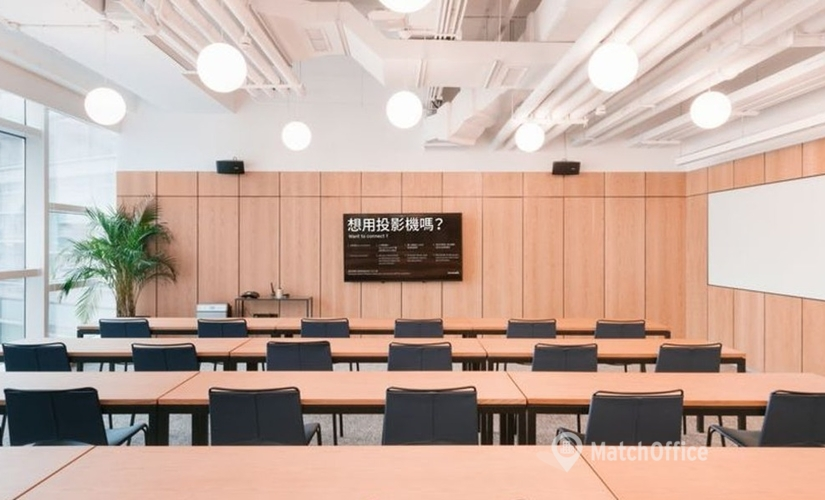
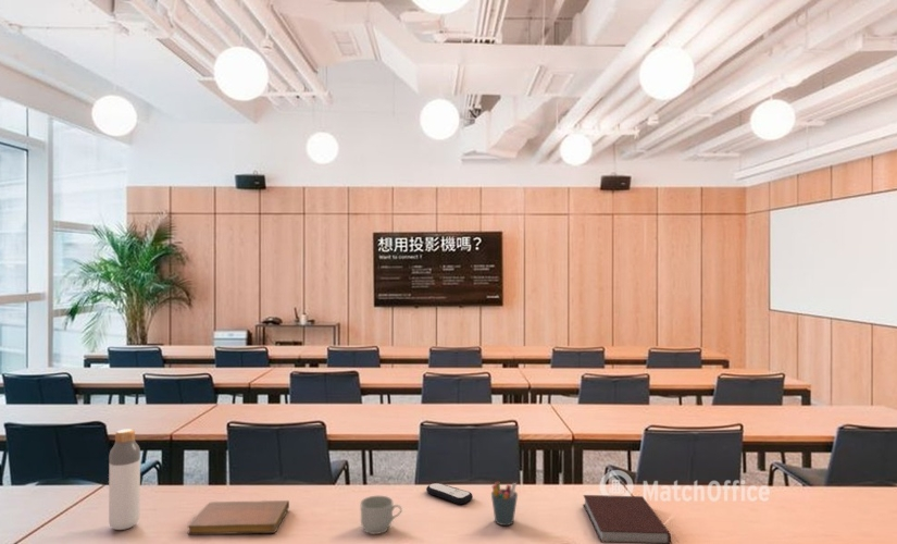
+ notebook (623, 517)
+ mug (381, 515)
+ remote control (448, 492)
+ notebook (240, 516)
+ bottle (124, 478)
+ pen holder (503, 499)
